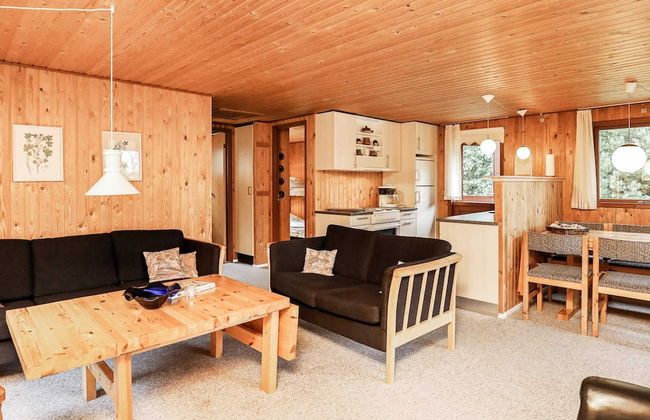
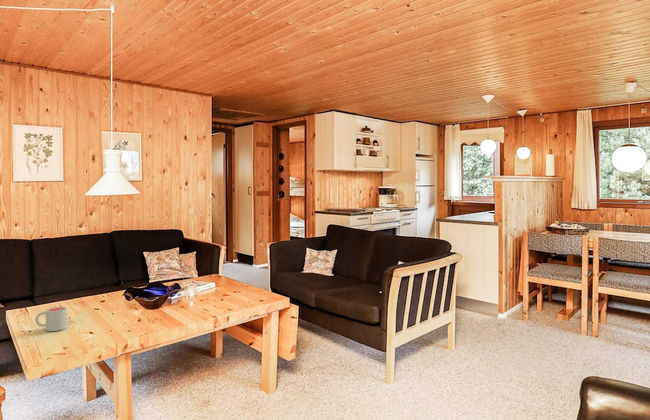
+ mug (51, 319)
